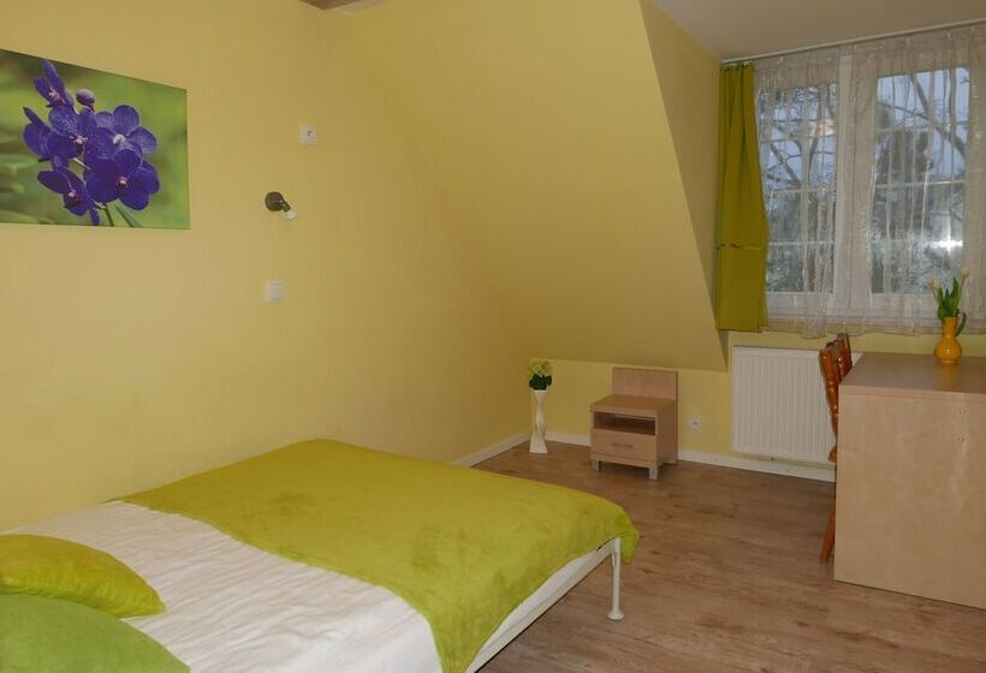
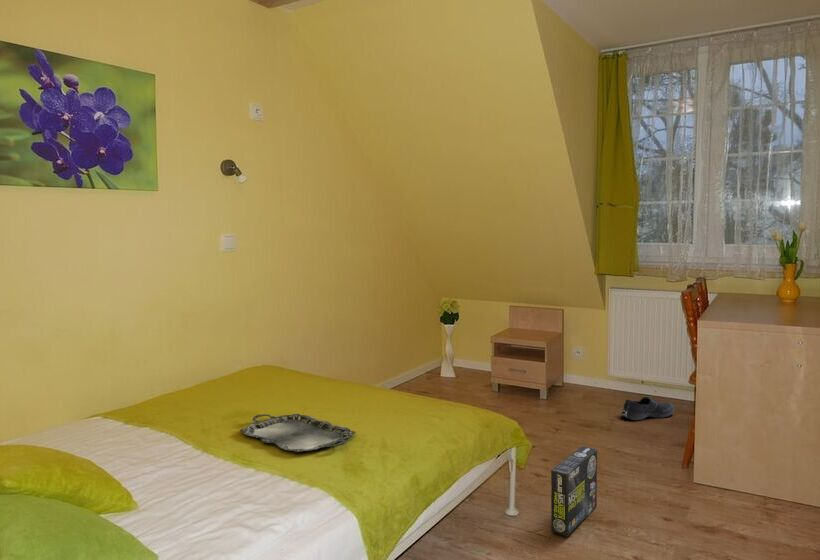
+ box (575, 489)
+ serving tray (297, 431)
+ shoe (647, 406)
